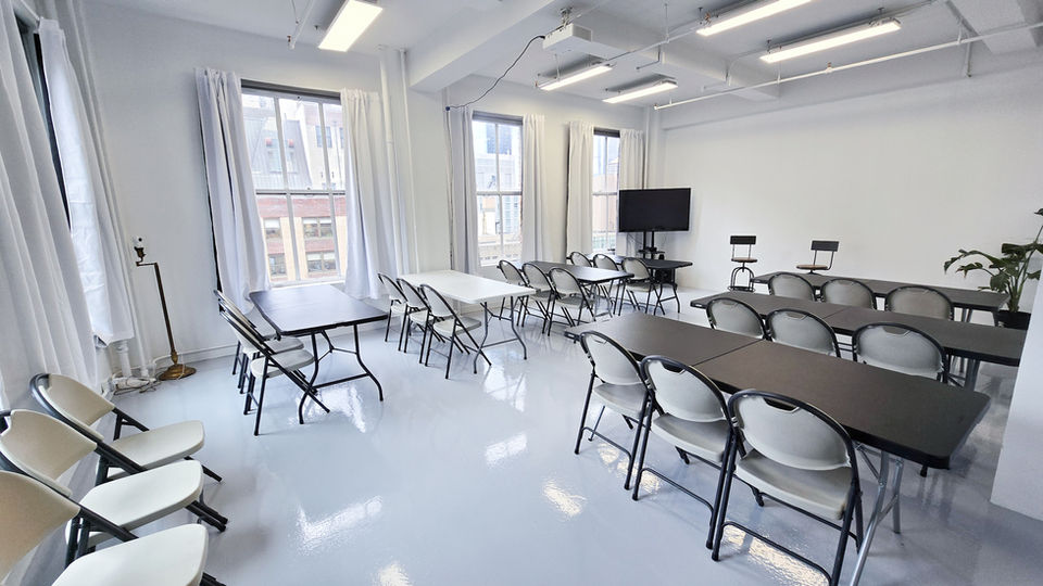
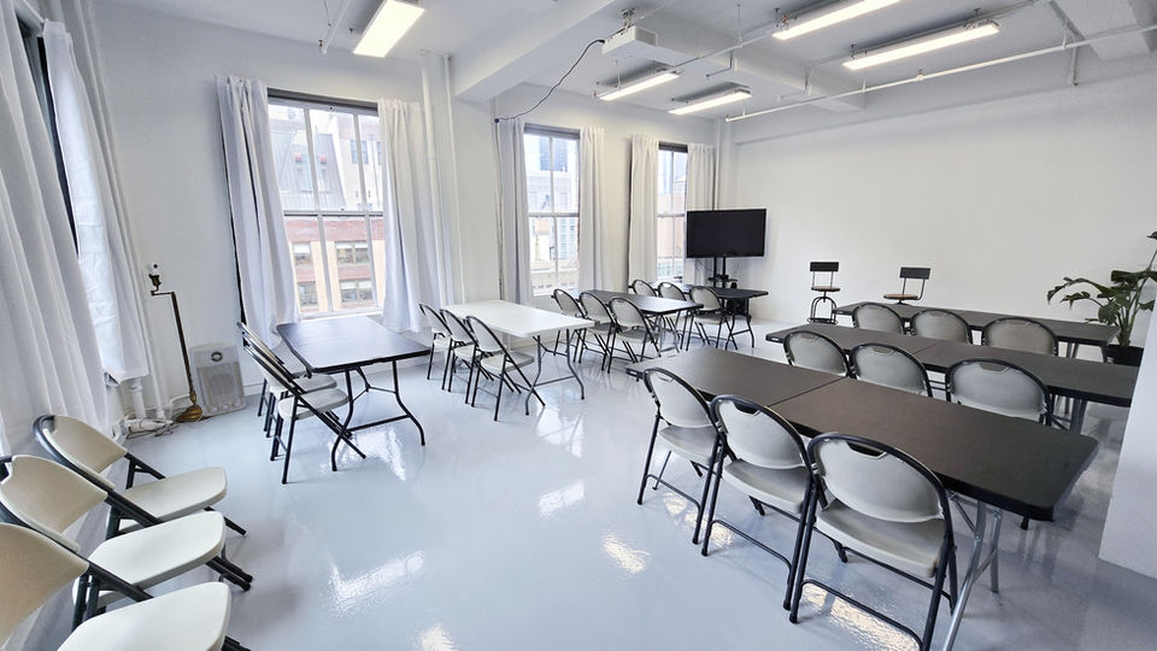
+ air purifier (217, 376)
